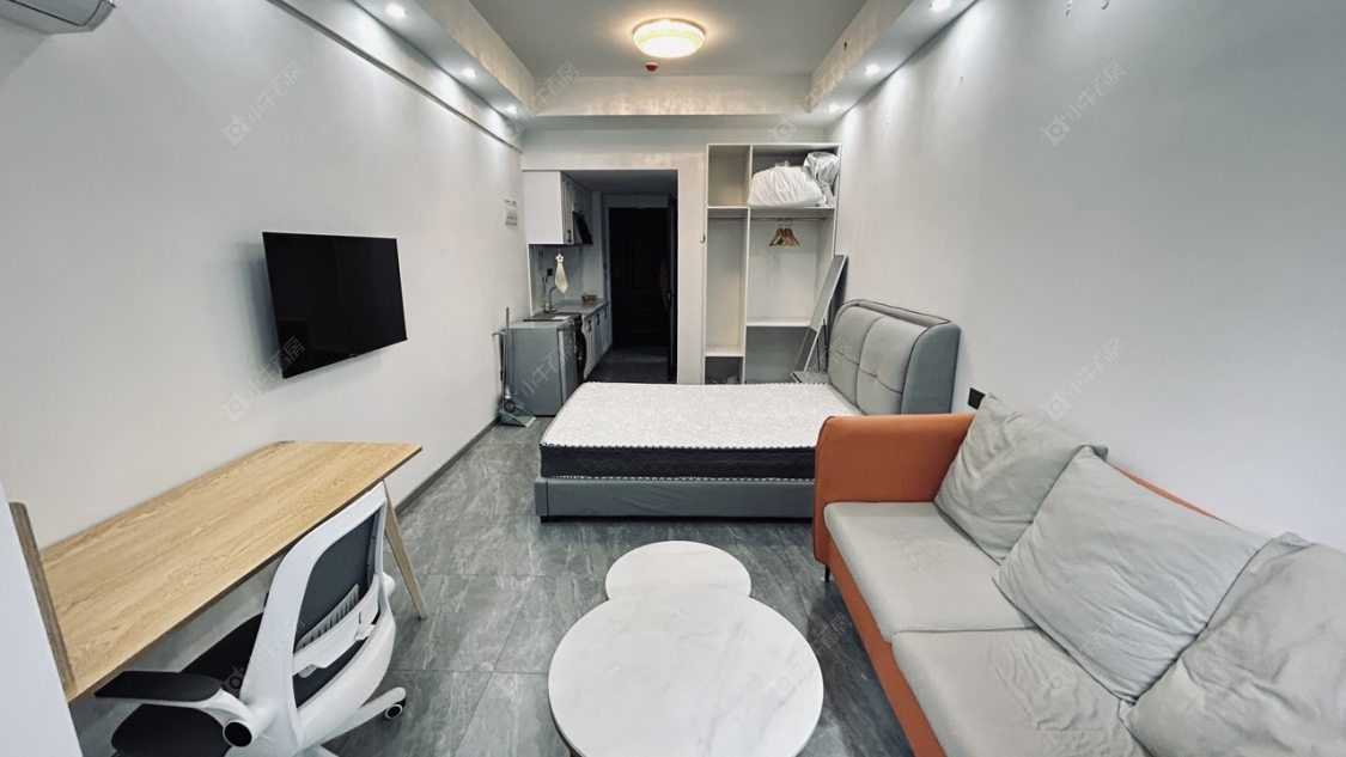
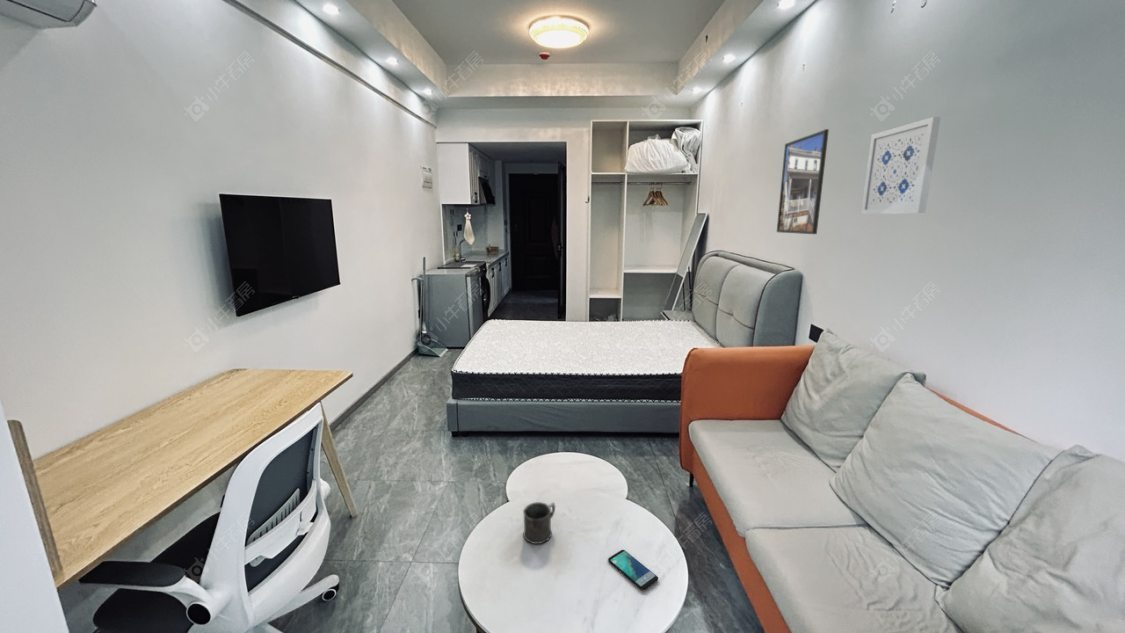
+ mug (540, 520)
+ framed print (799, 186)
+ wall art (896, 171)
+ smartphone (632, 568)
